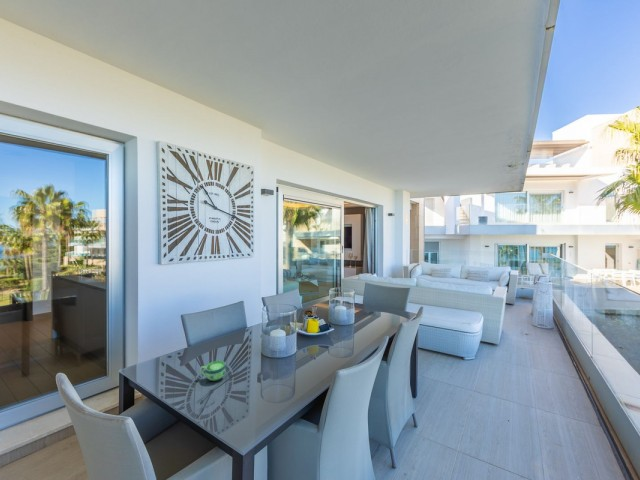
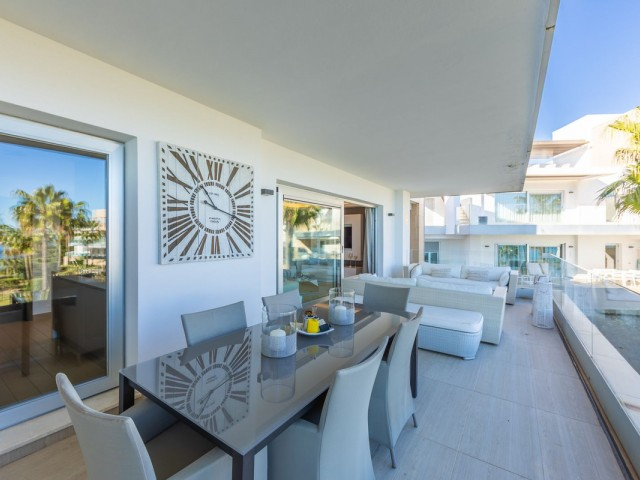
- cup (212, 371)
